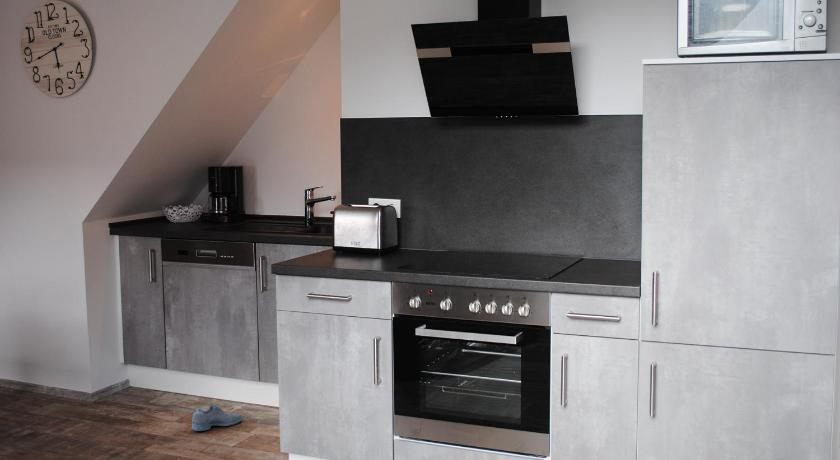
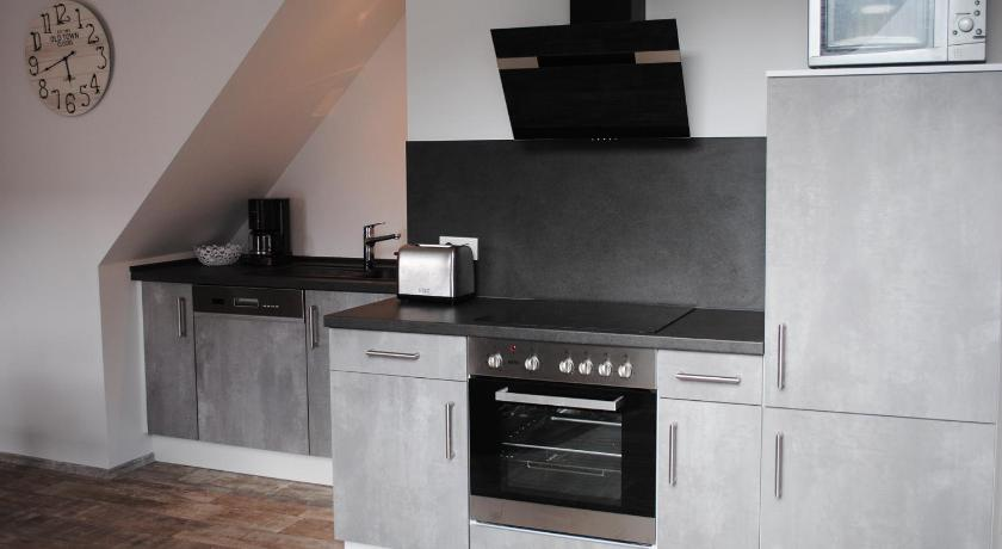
- shoe (217, 414)
